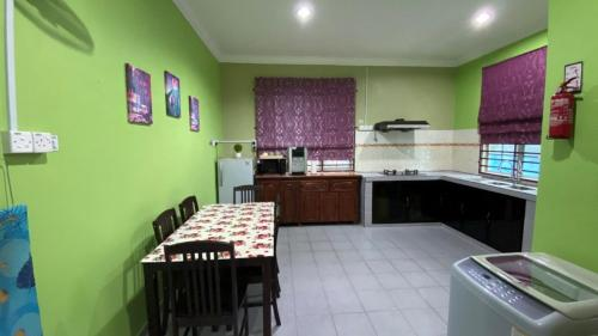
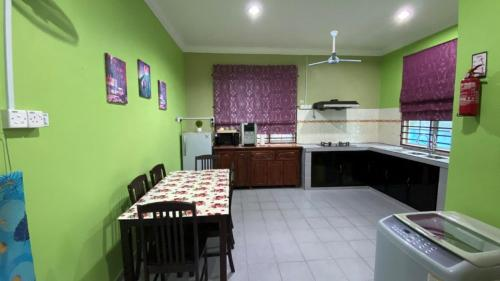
+ ceiling fan (334, 45)
